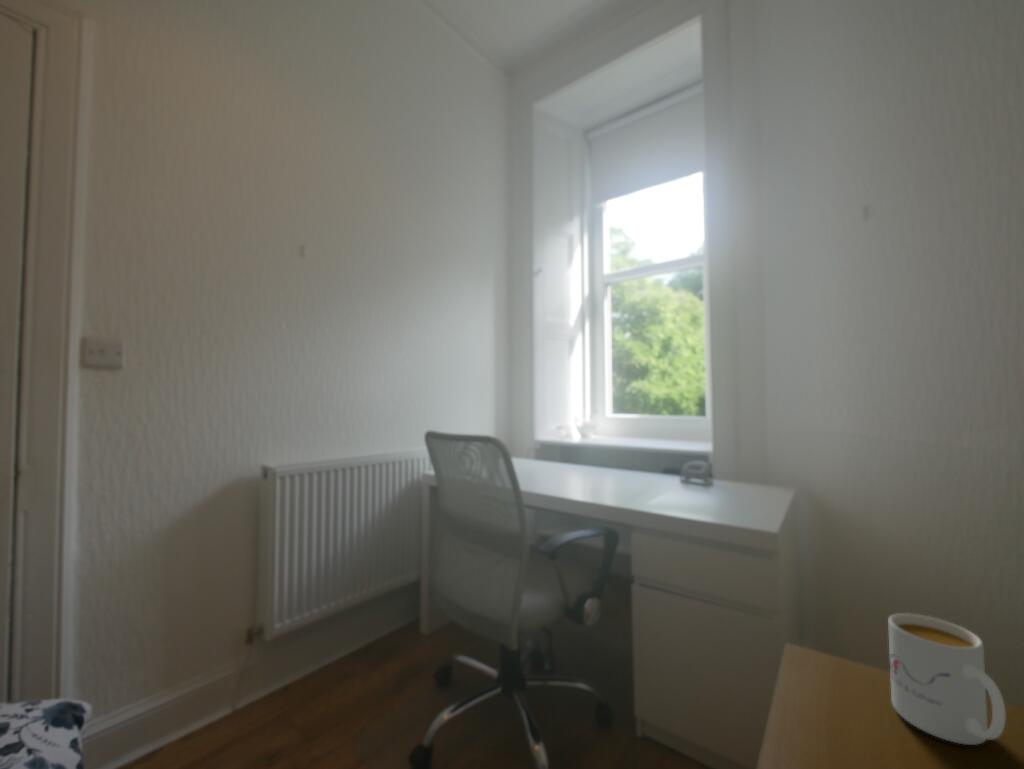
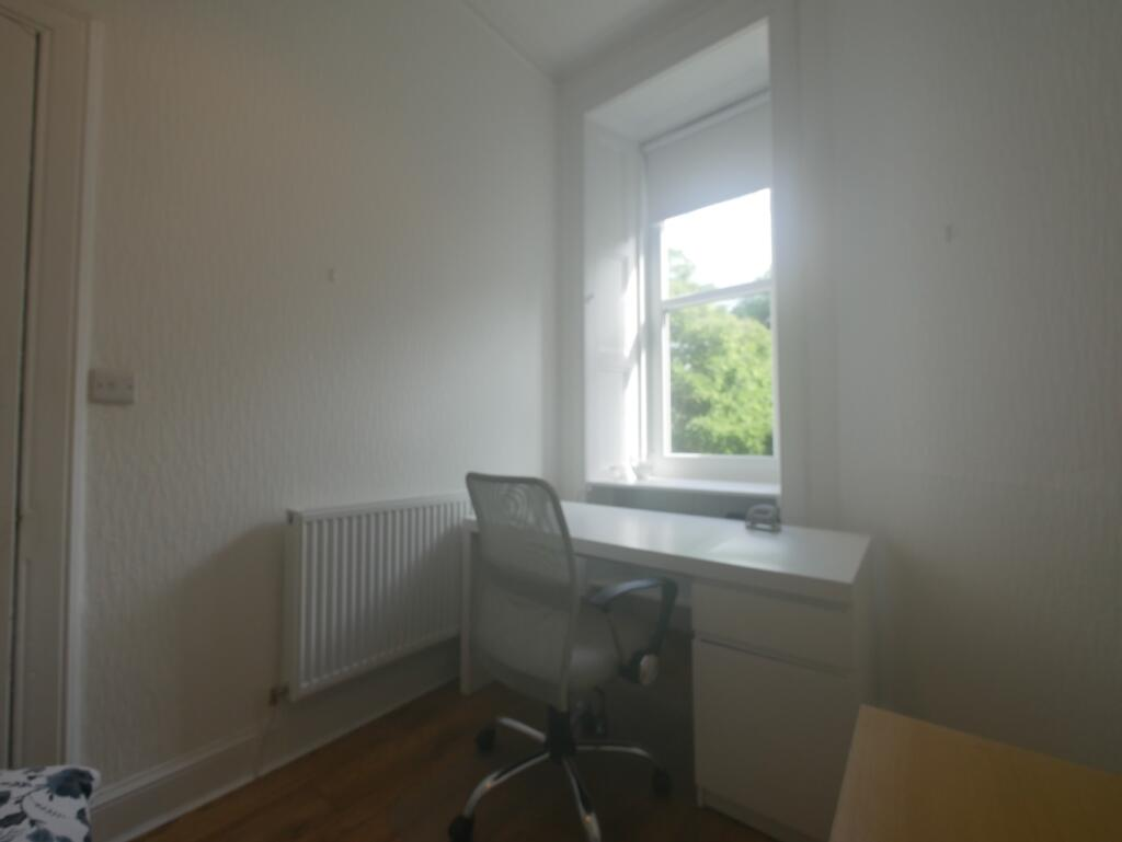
- mug (948, 683)
